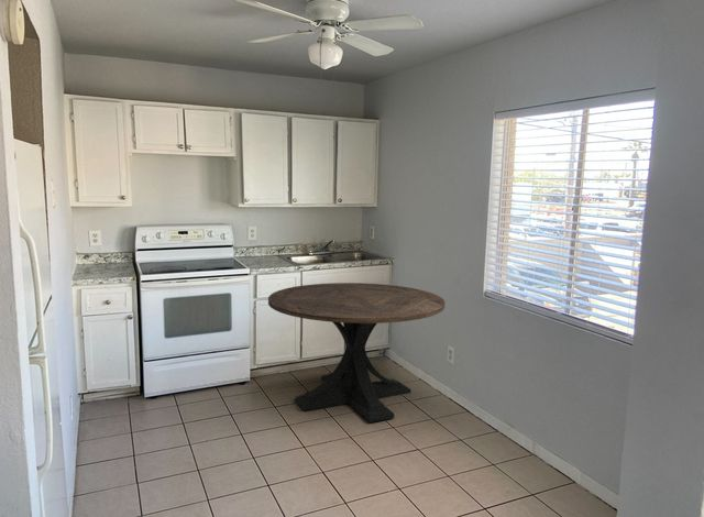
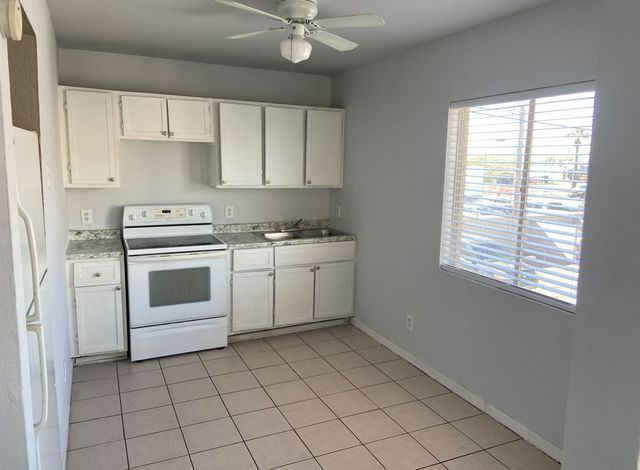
- round table (355, 348)
